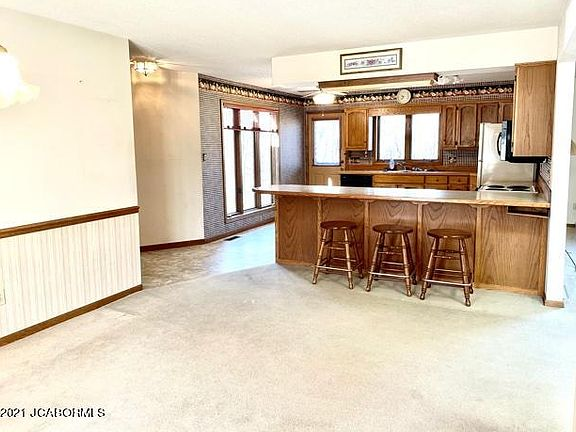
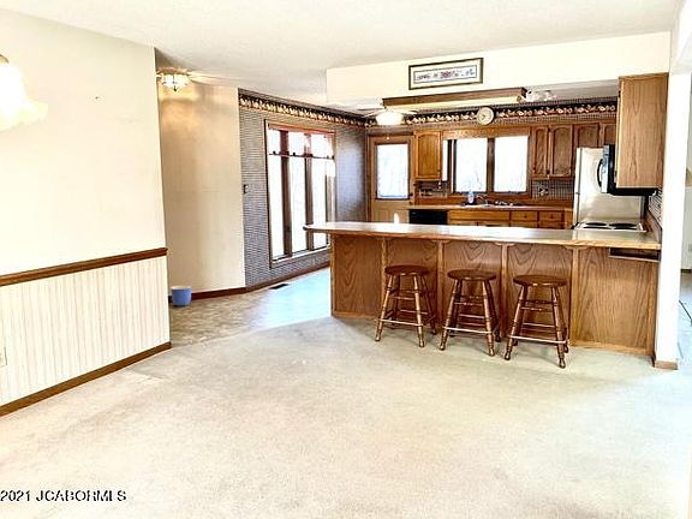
+ planter (181, 296)
